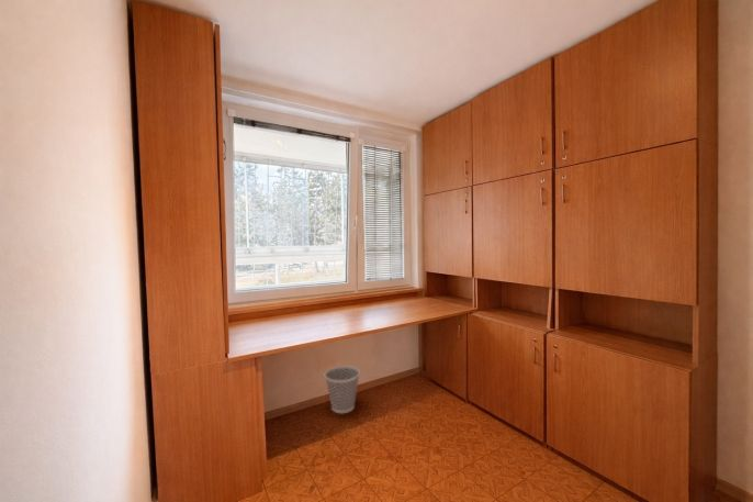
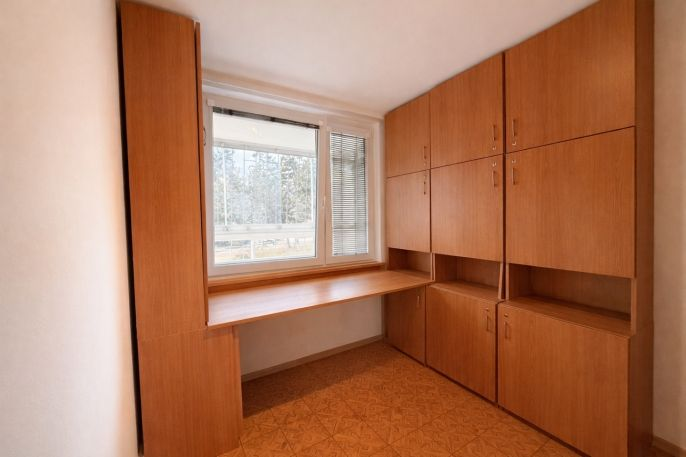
- wastebasket (342, 389)
